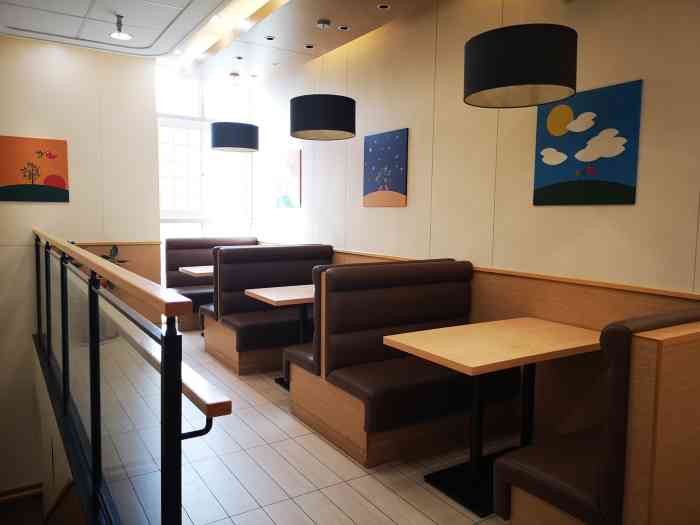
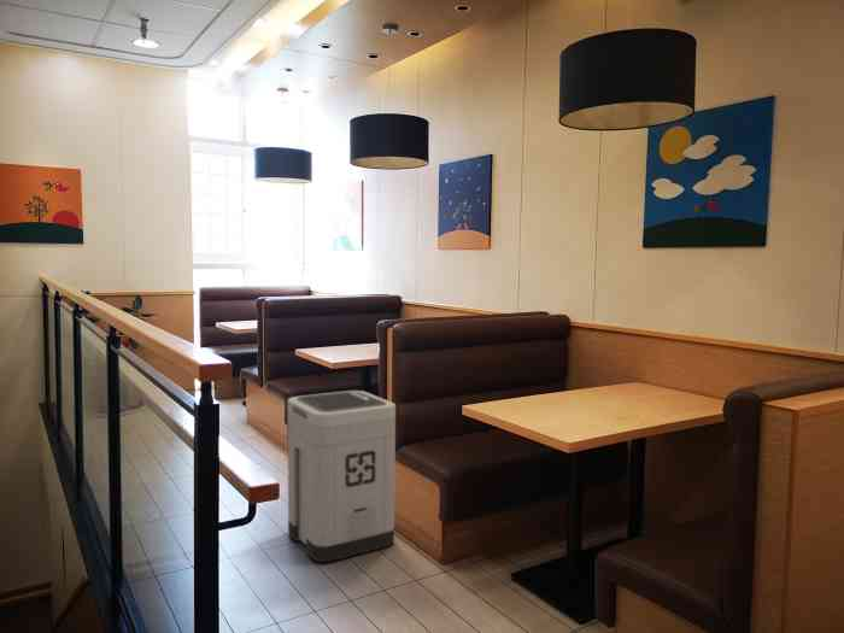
+ trash can (340, 469)
